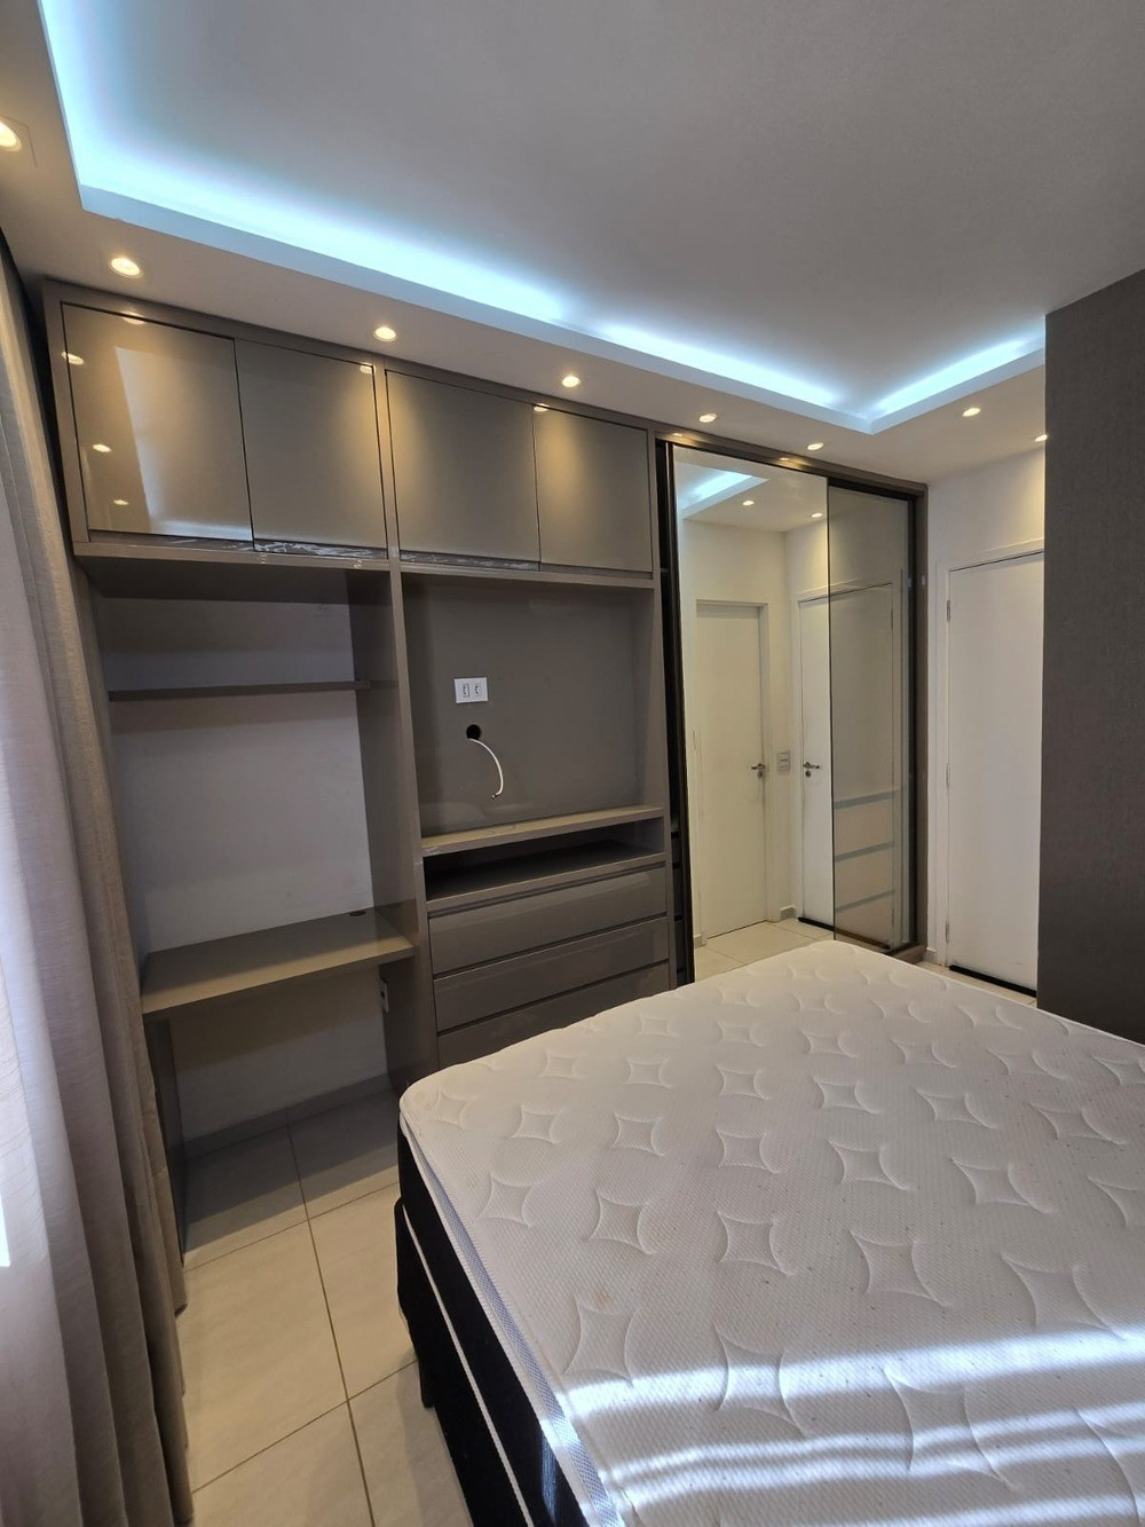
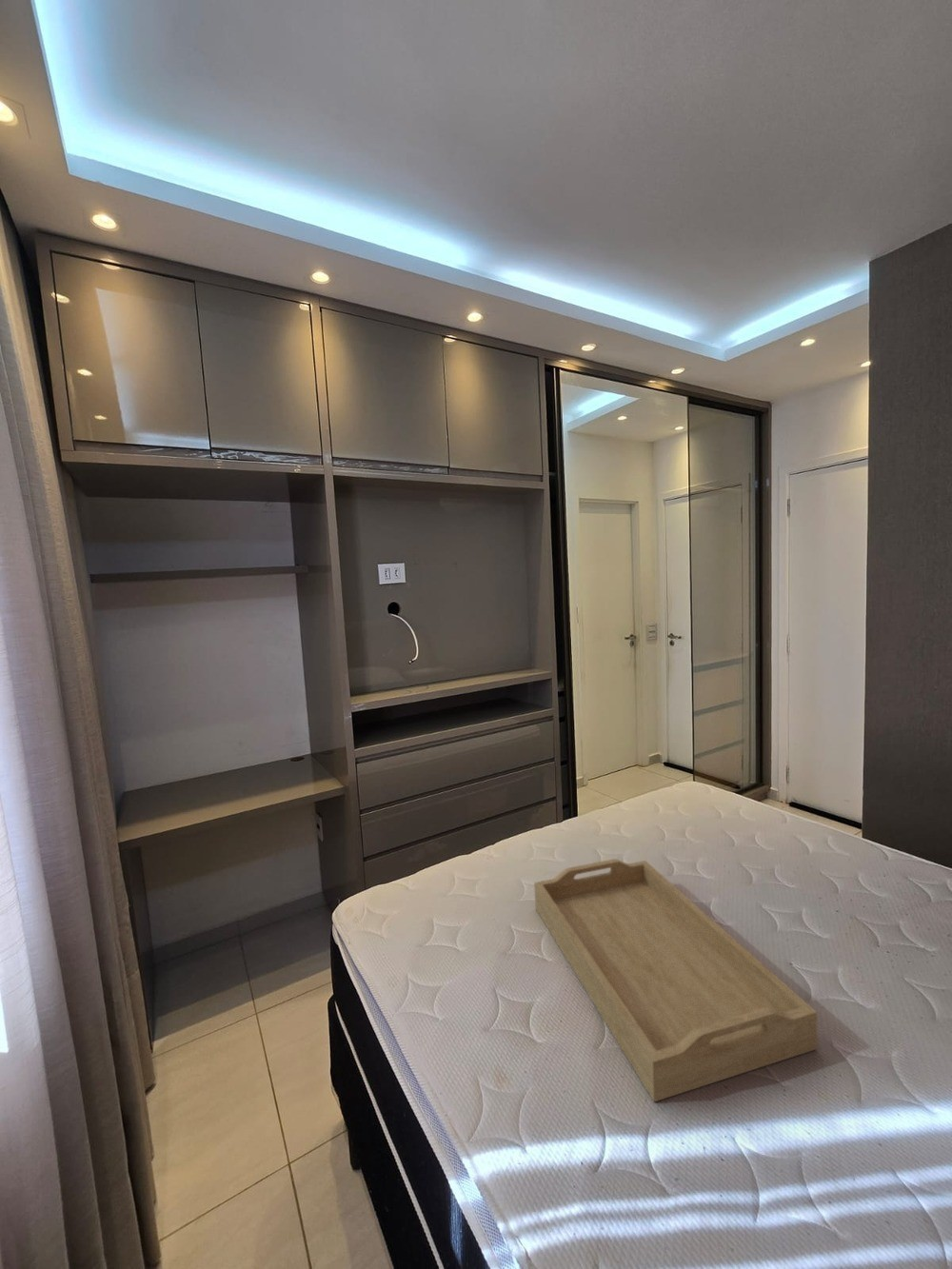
+ serving tray (648, 944)
